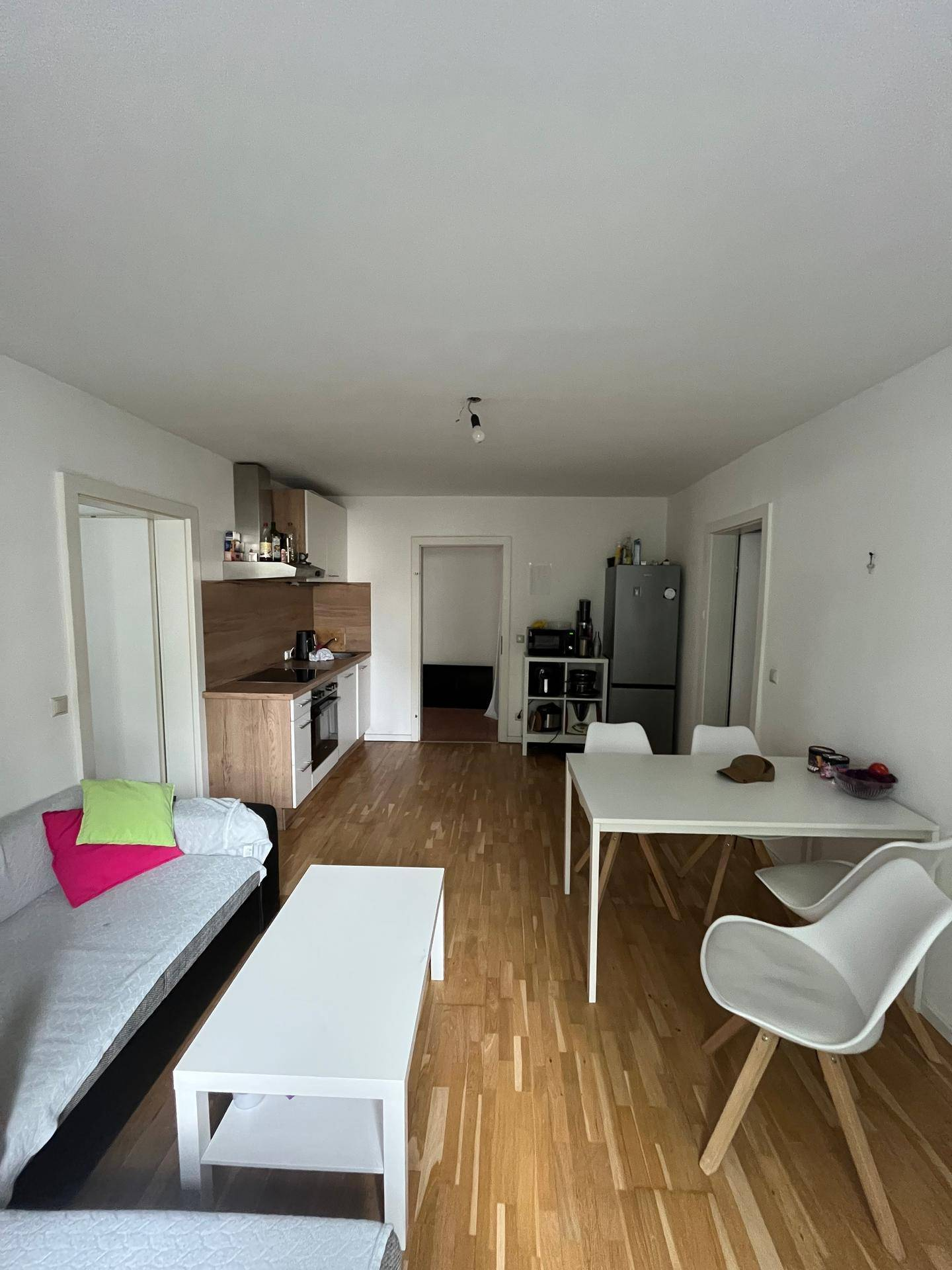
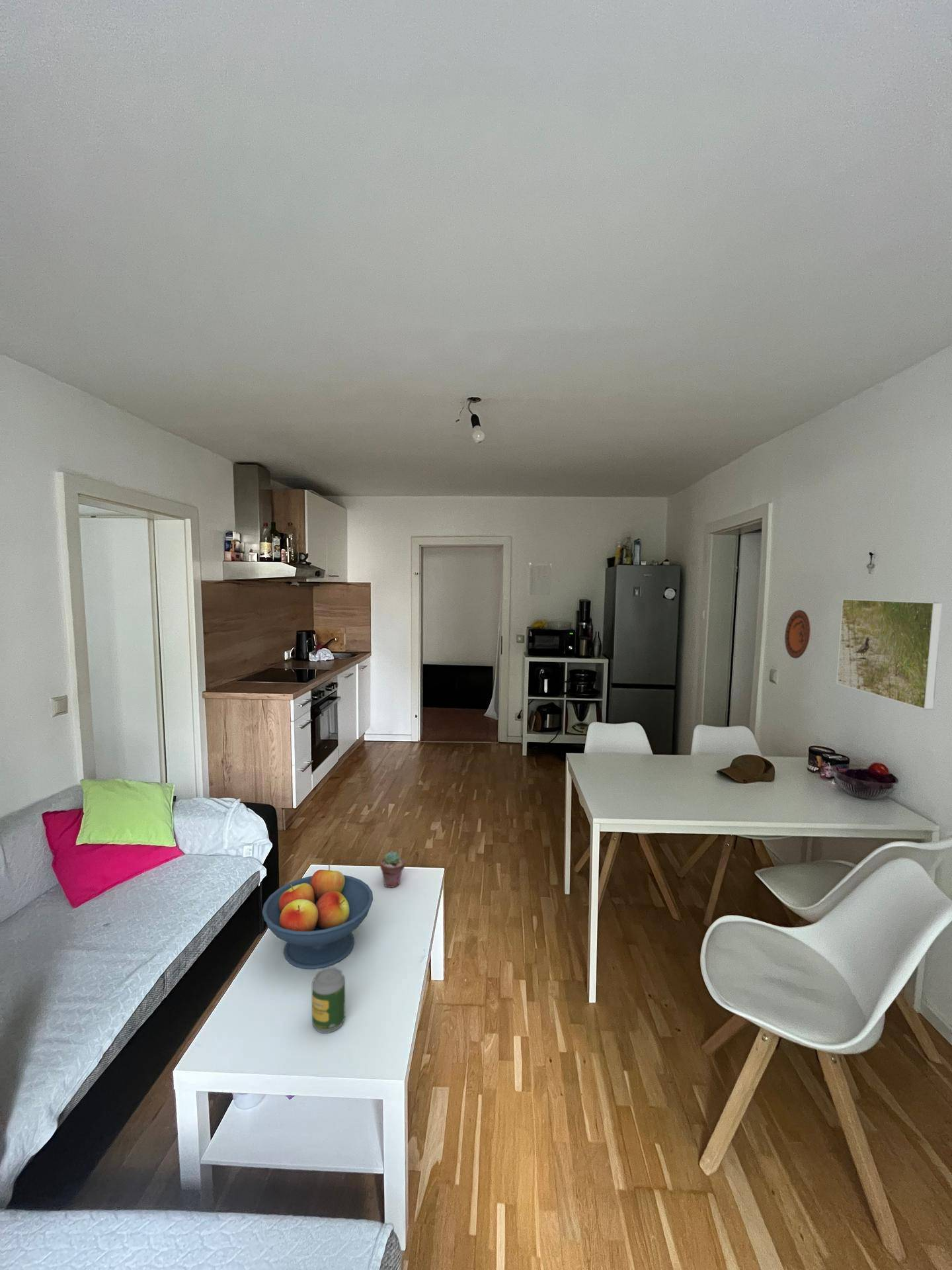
+ fruit bowl (319, 915)
+ potted succulent (392, 868)
+ decorative plate (798, 634)
+ soda can (329, 999)
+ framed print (883, 648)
